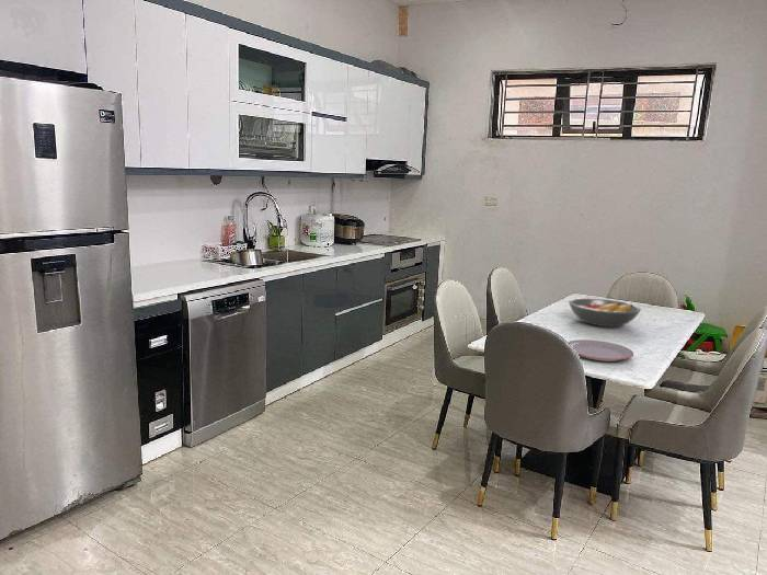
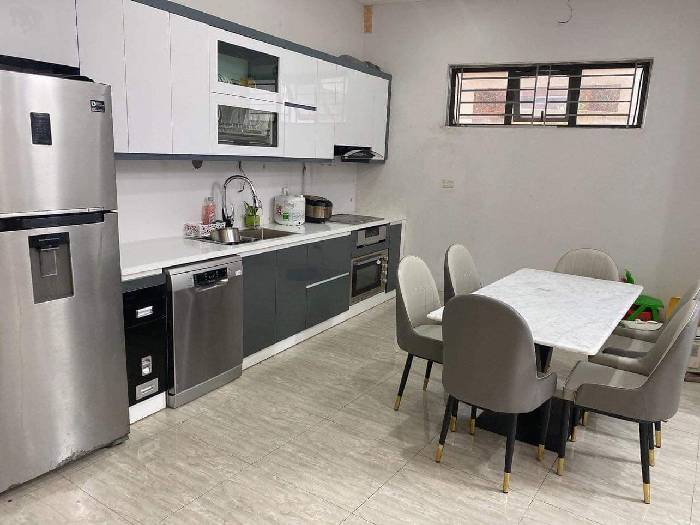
- plate (597, 350)
- fruit bowl (603, 311)
